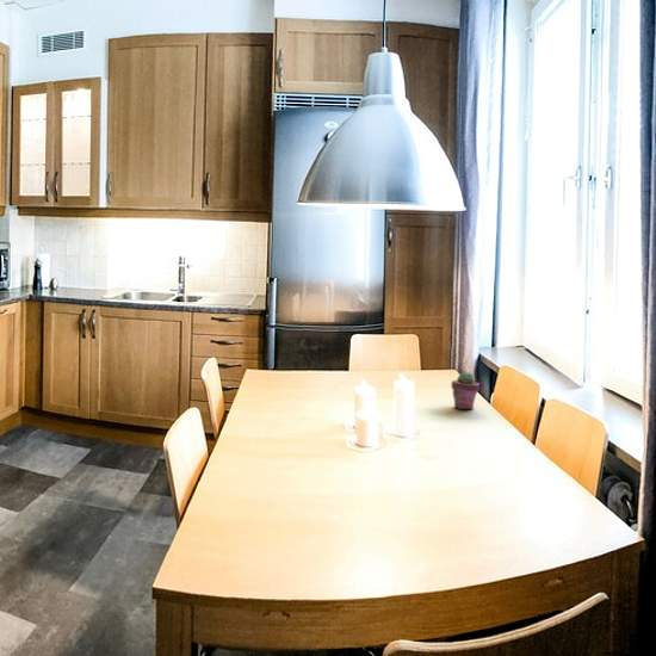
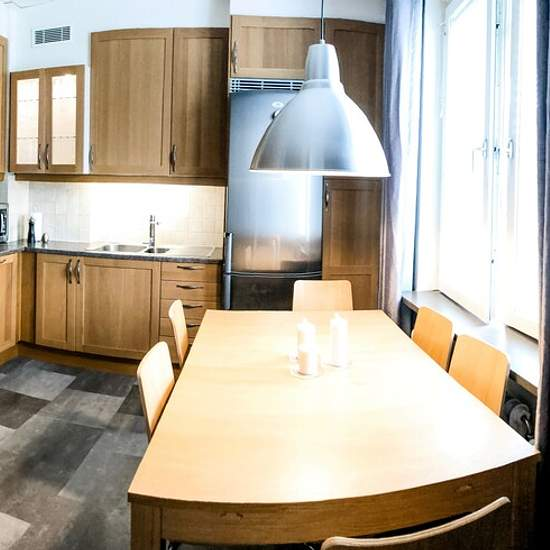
- potted succulent (464, 389)
